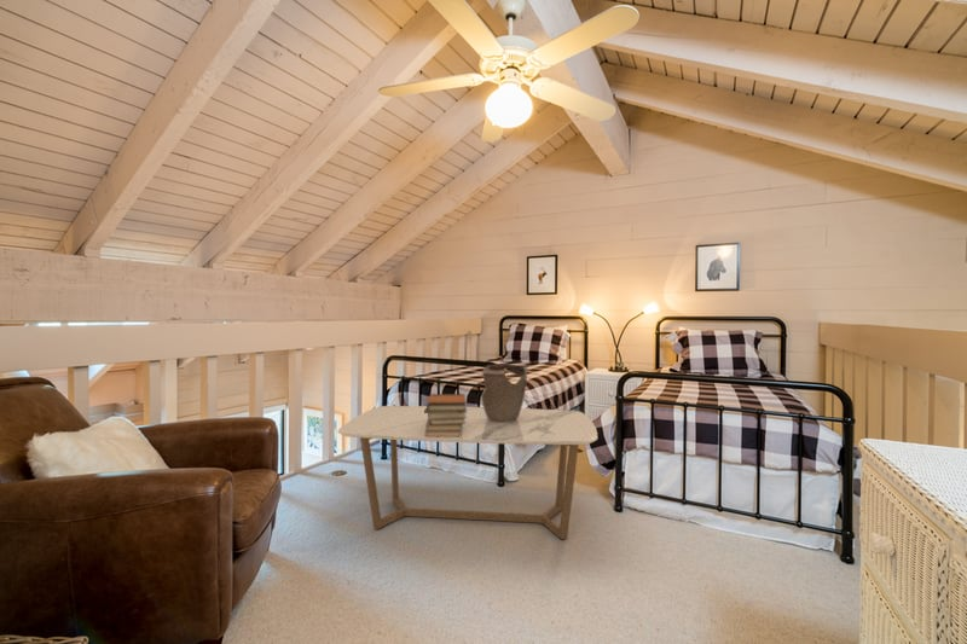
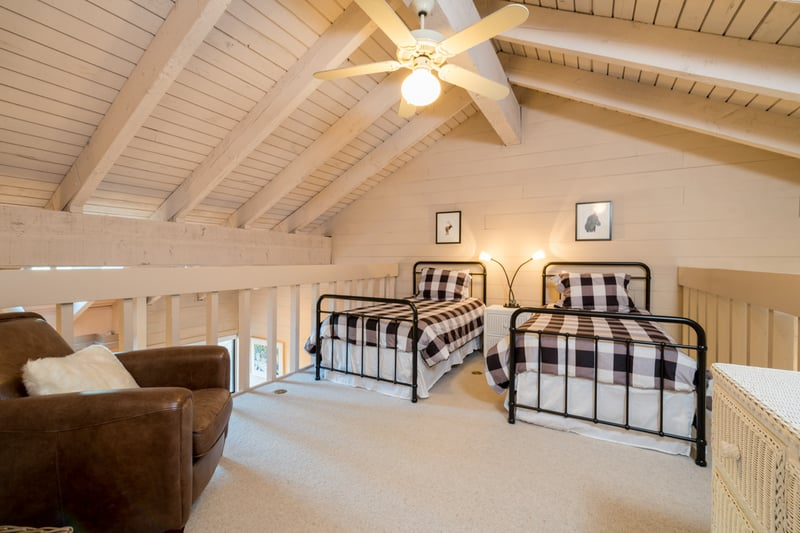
- decorative bowl (504, 391)
- book stack (446, 413)
- coffee table (471, 442)
